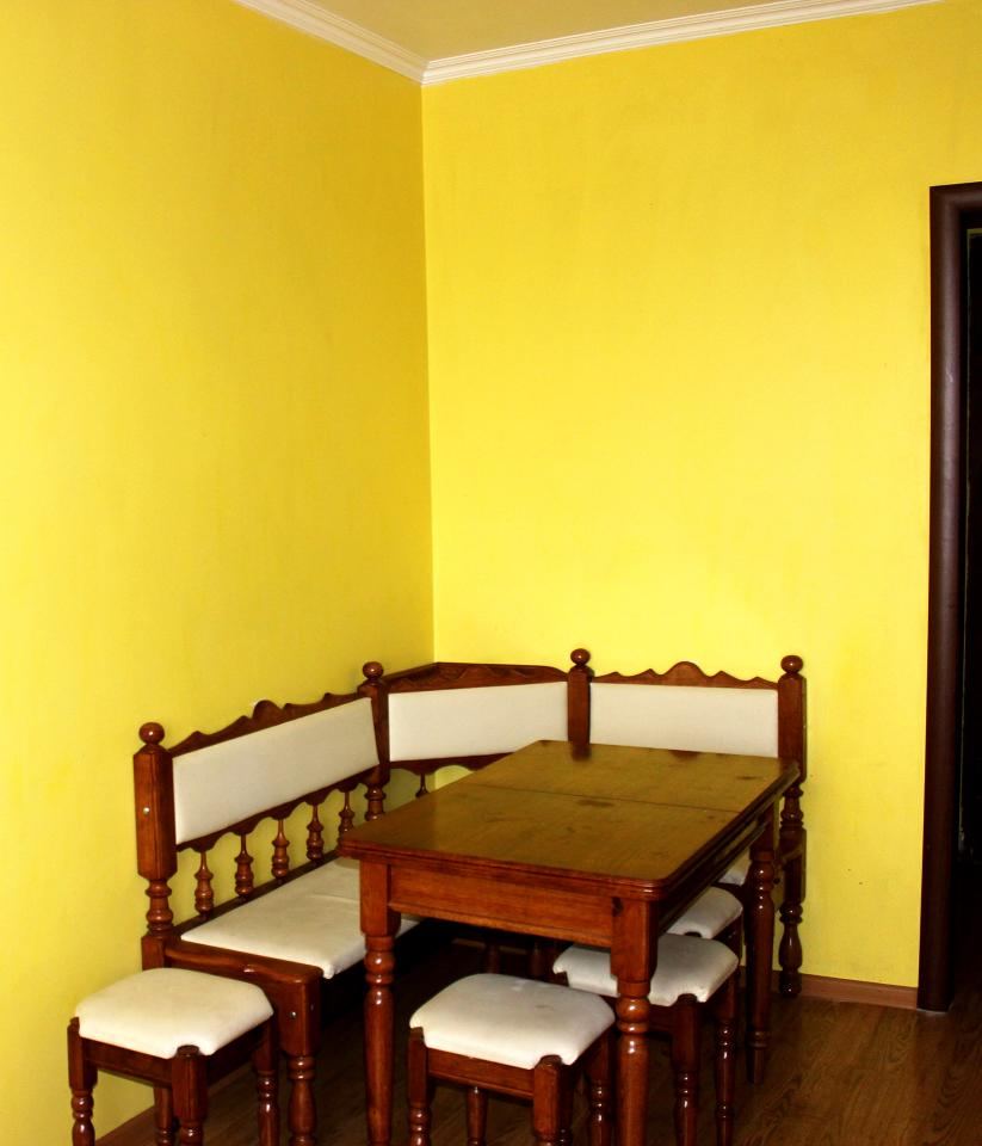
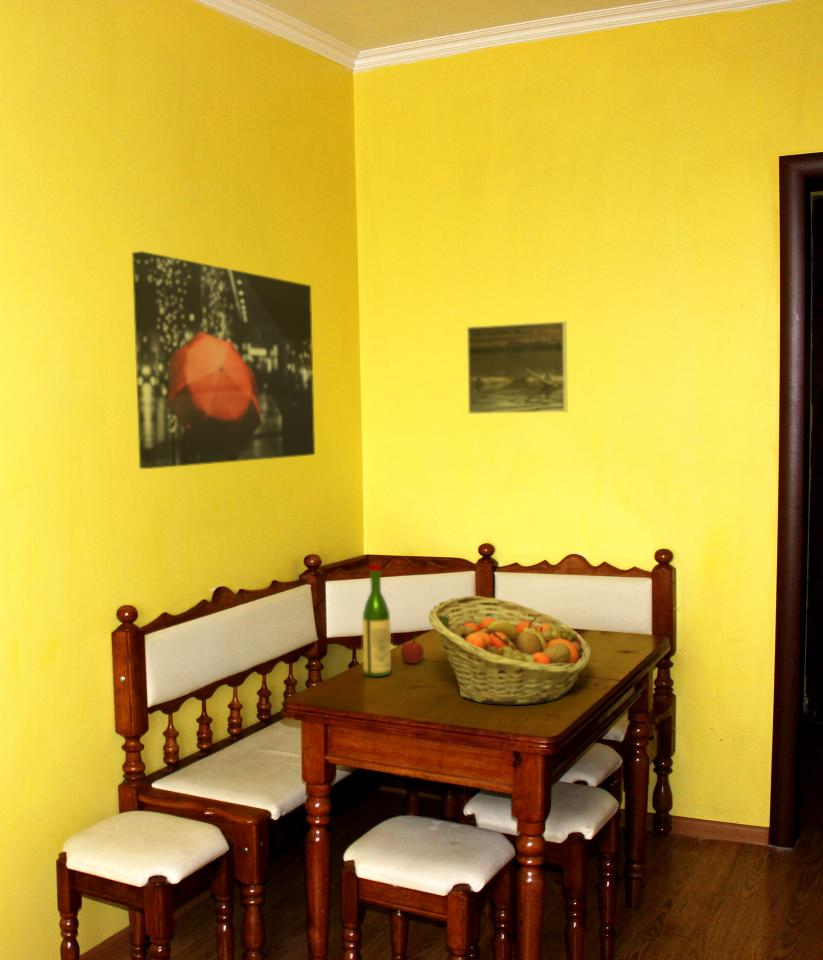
+ apple (412, 649)
+ wine bottle (376, 619)
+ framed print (516, 368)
+ fruit basket (510, 646)
+ wall art (235, 366)
